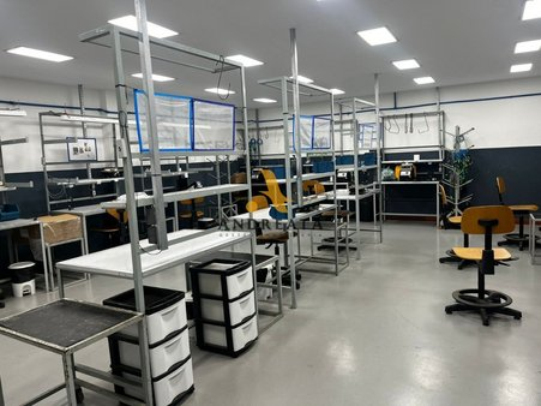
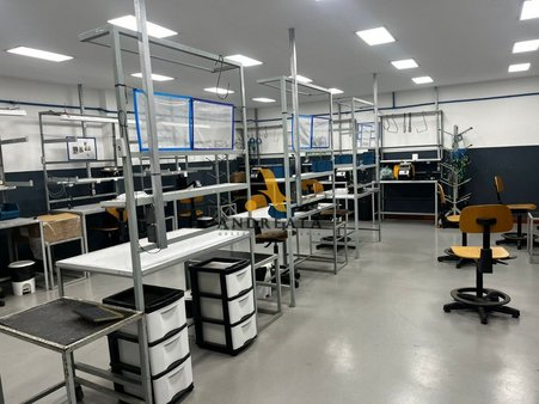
+ notepad (98, 313)
